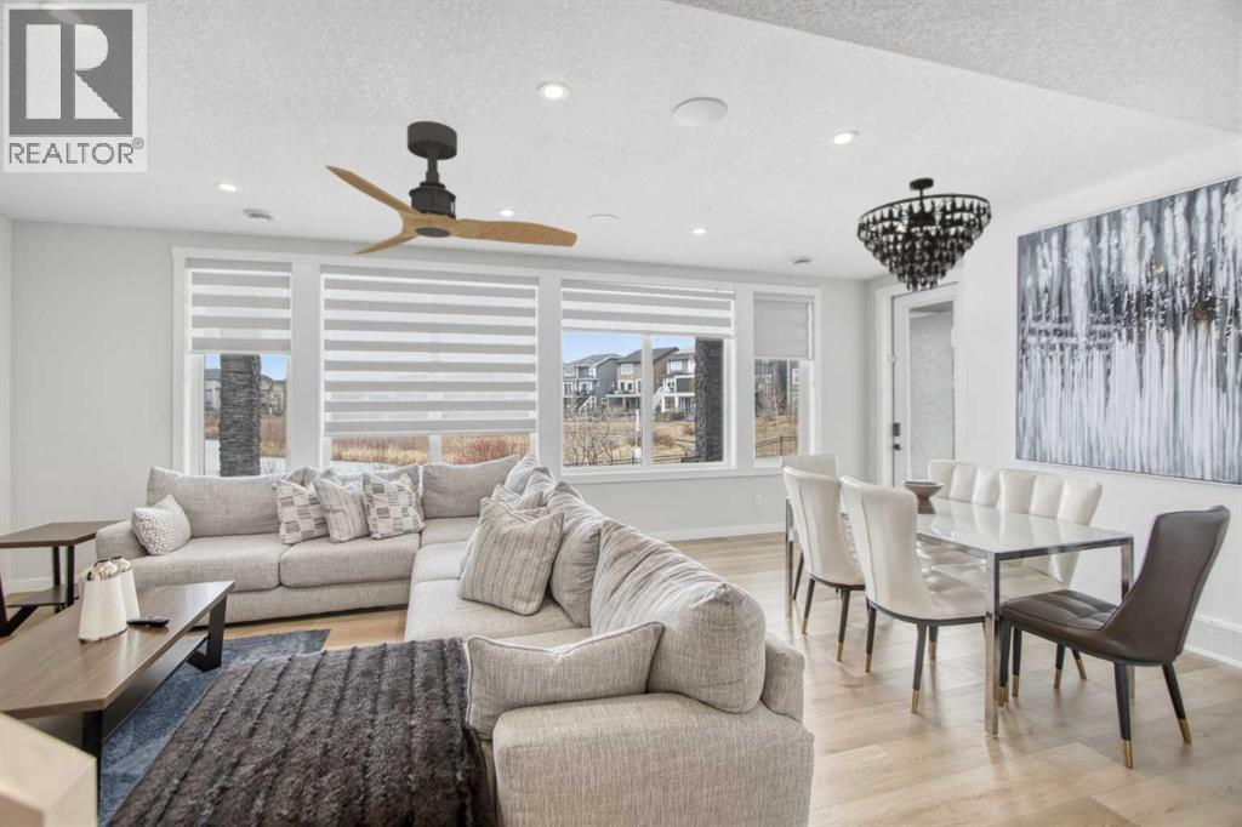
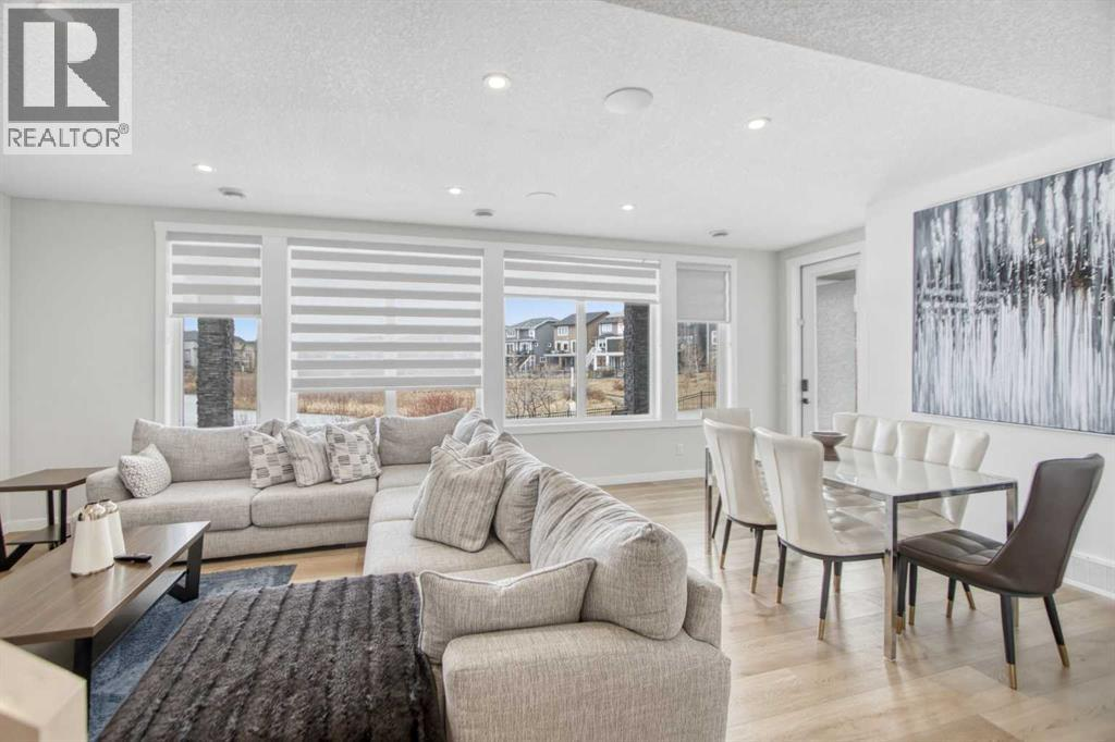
- chandelier (921, 235)
- ceiling fan (454, 194)
